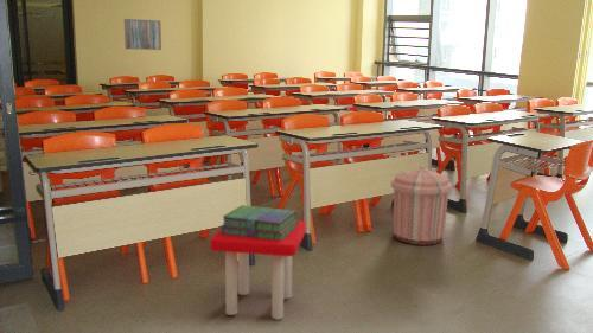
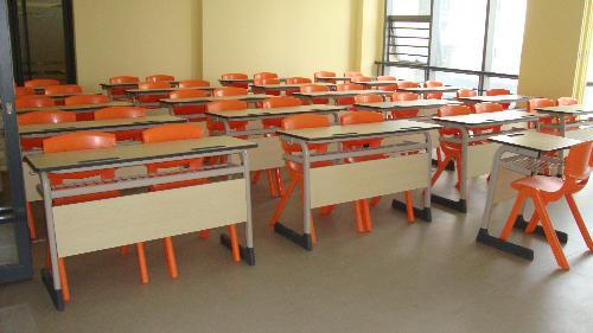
- stack of books (260, 220)
- stool (248, 268)
- trash can (420, 201)
- wall art (142, 34)
